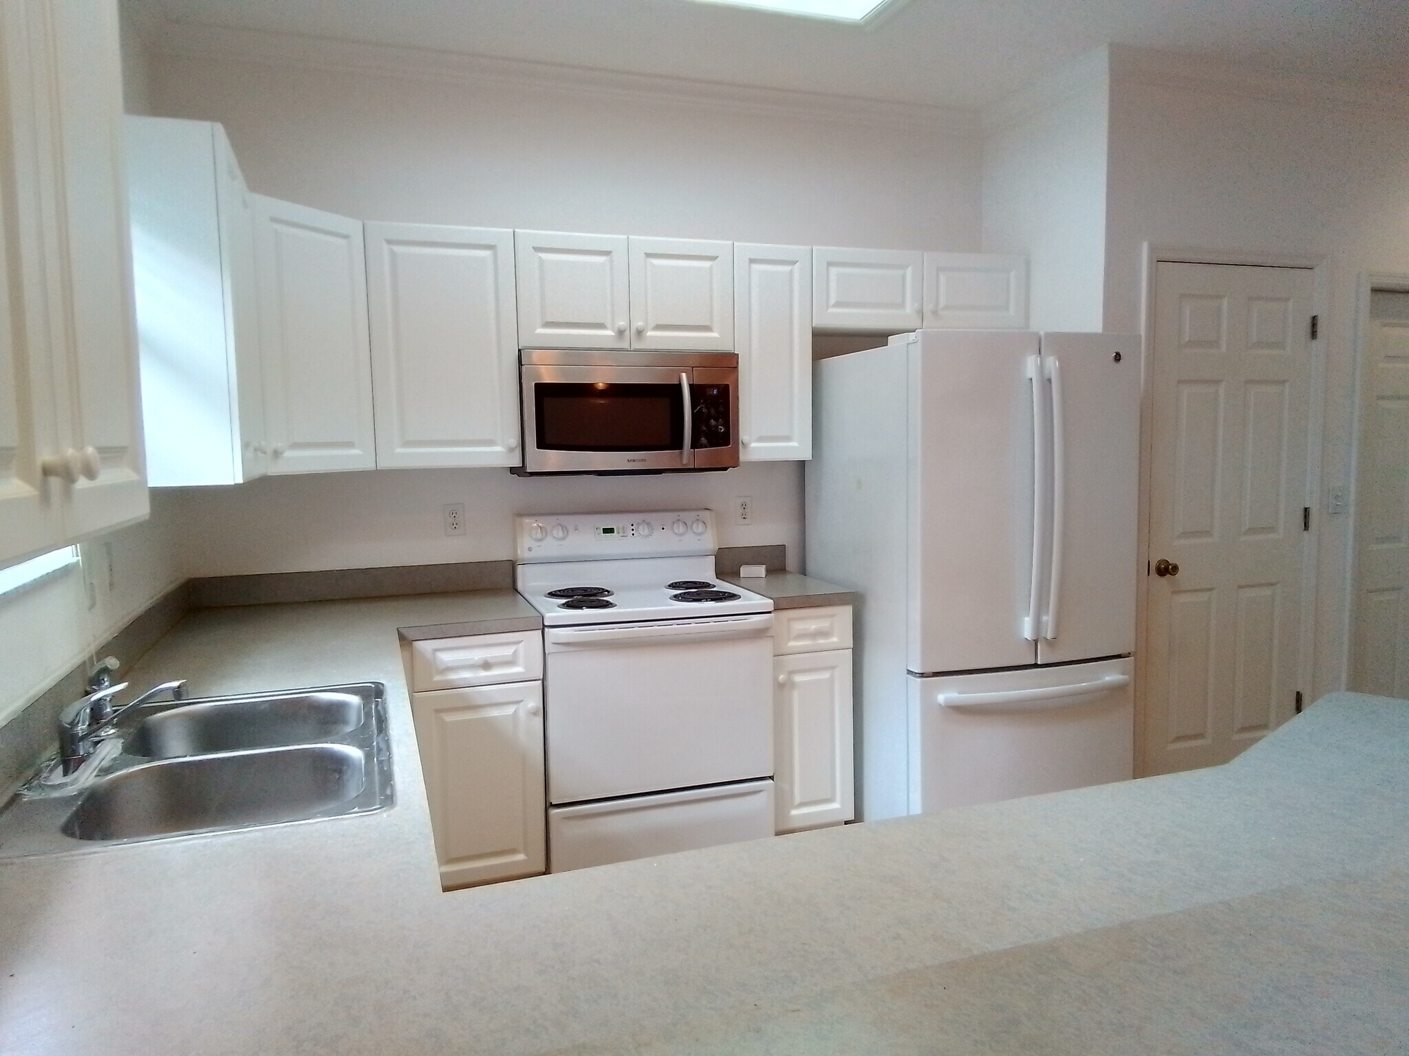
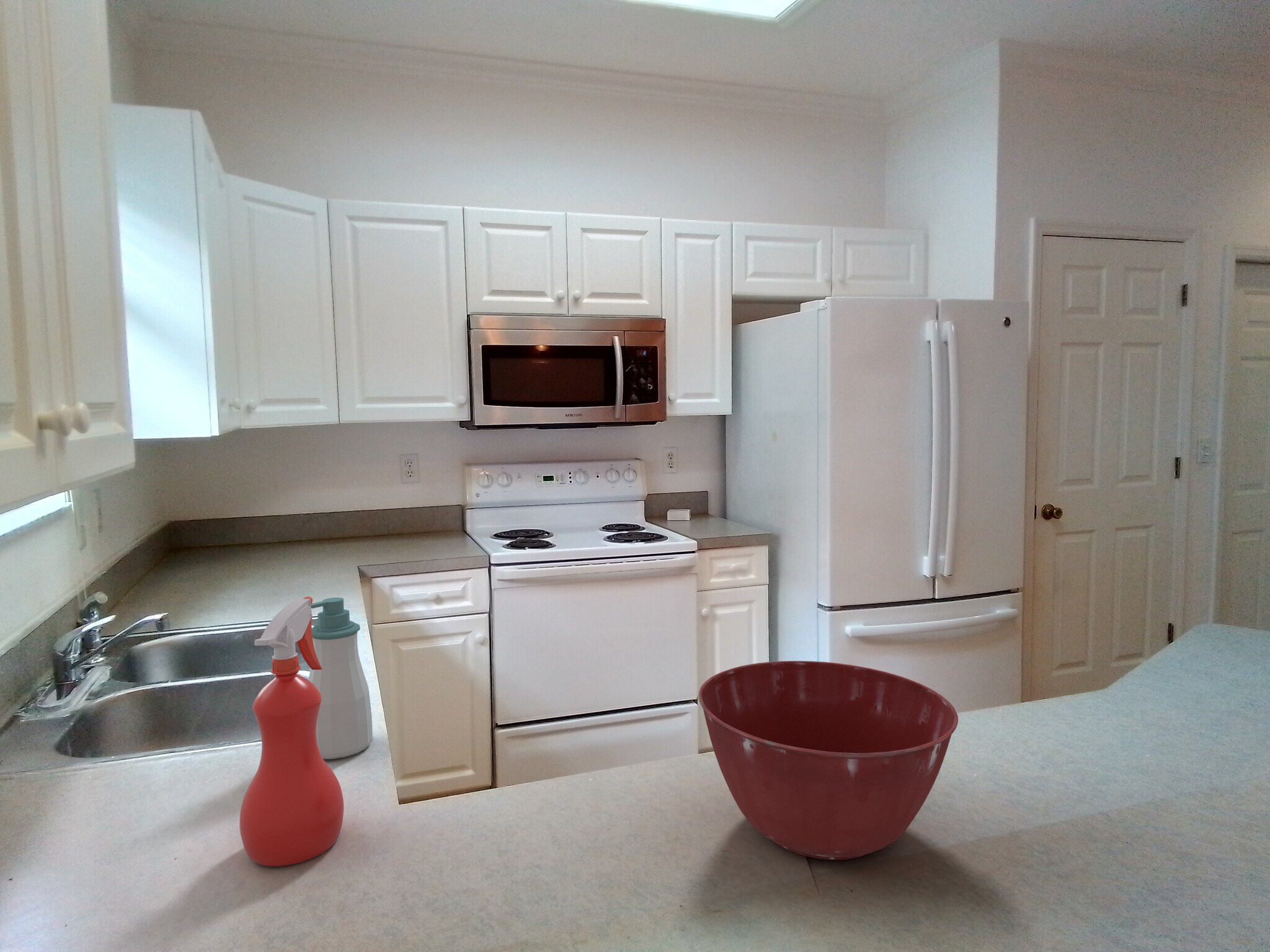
+ soap bottle (336, 674)
+ mixing bowl (823, 763)
+ spray bottle (294, 723)
